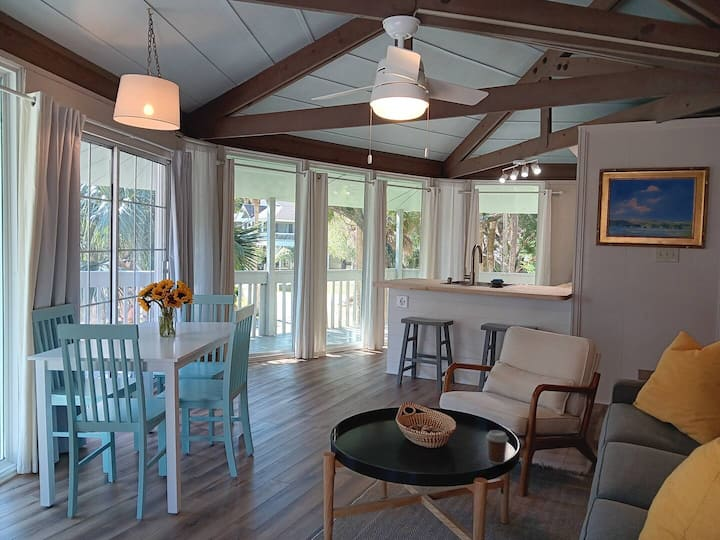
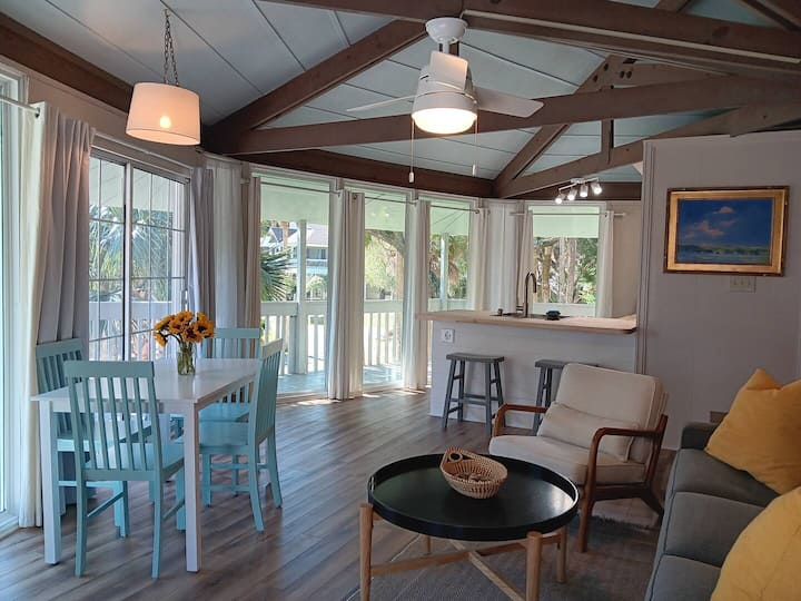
- coffee cup (496, 447)
